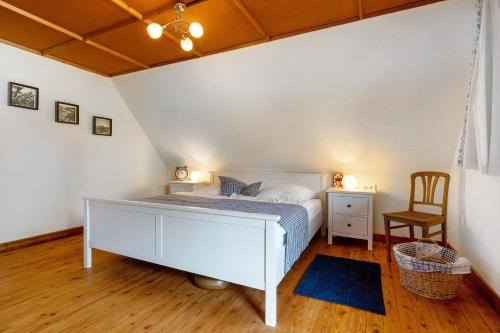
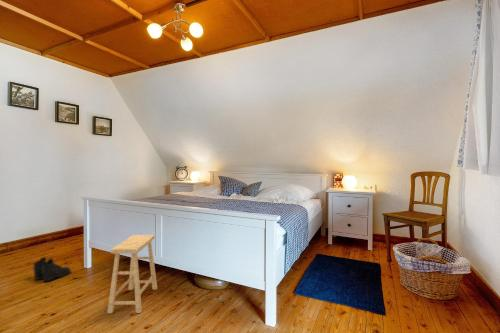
+ footstool (134, 270)
+ boots (52, 266)
